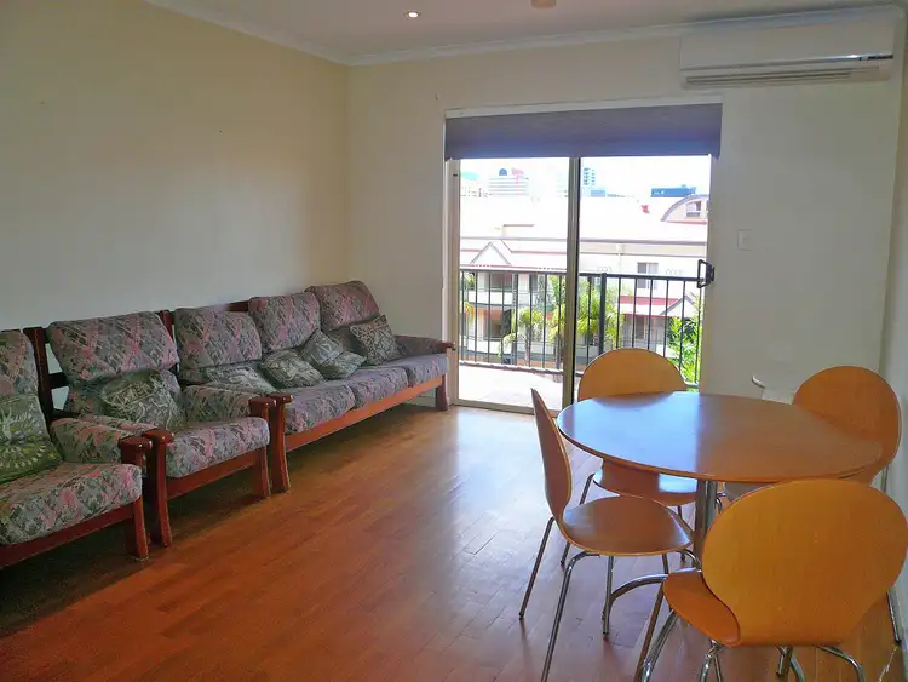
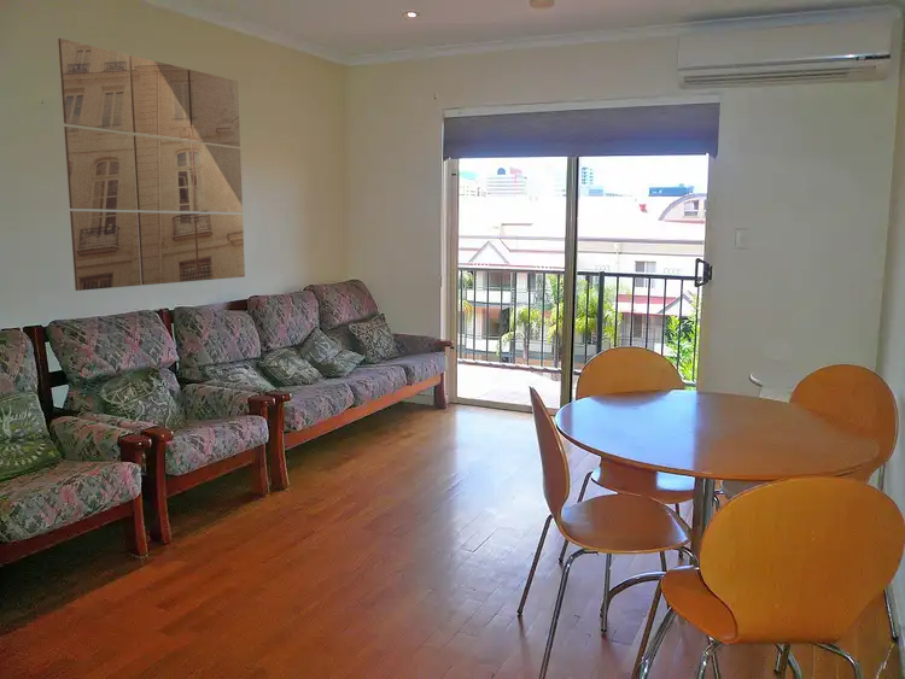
+ wall art (164, 175)
